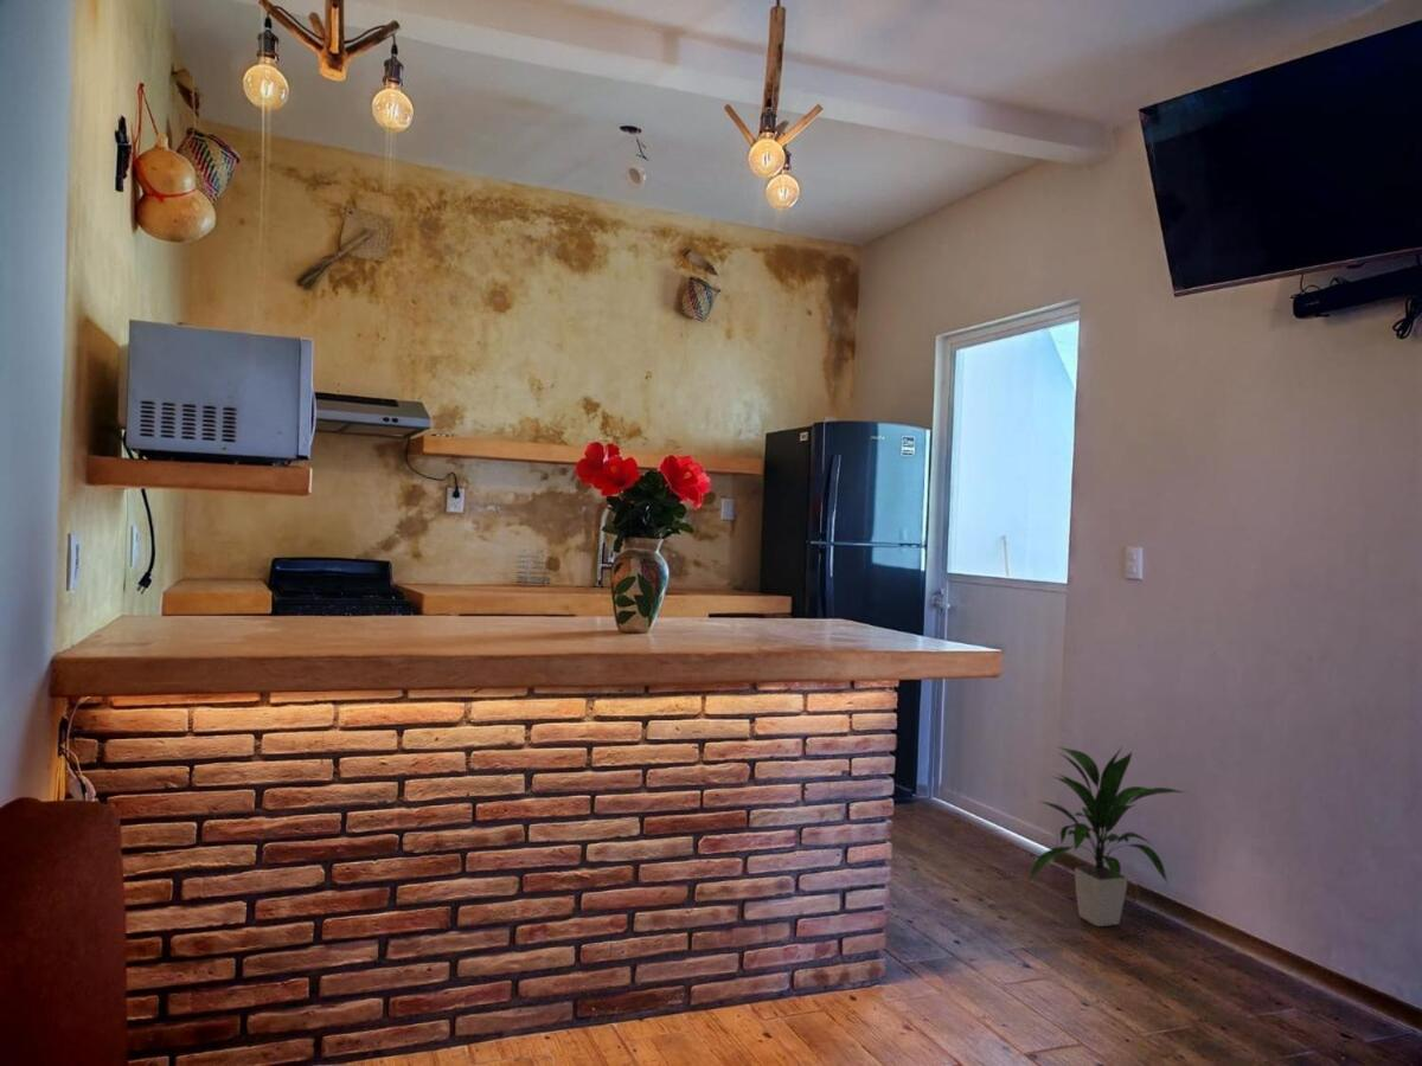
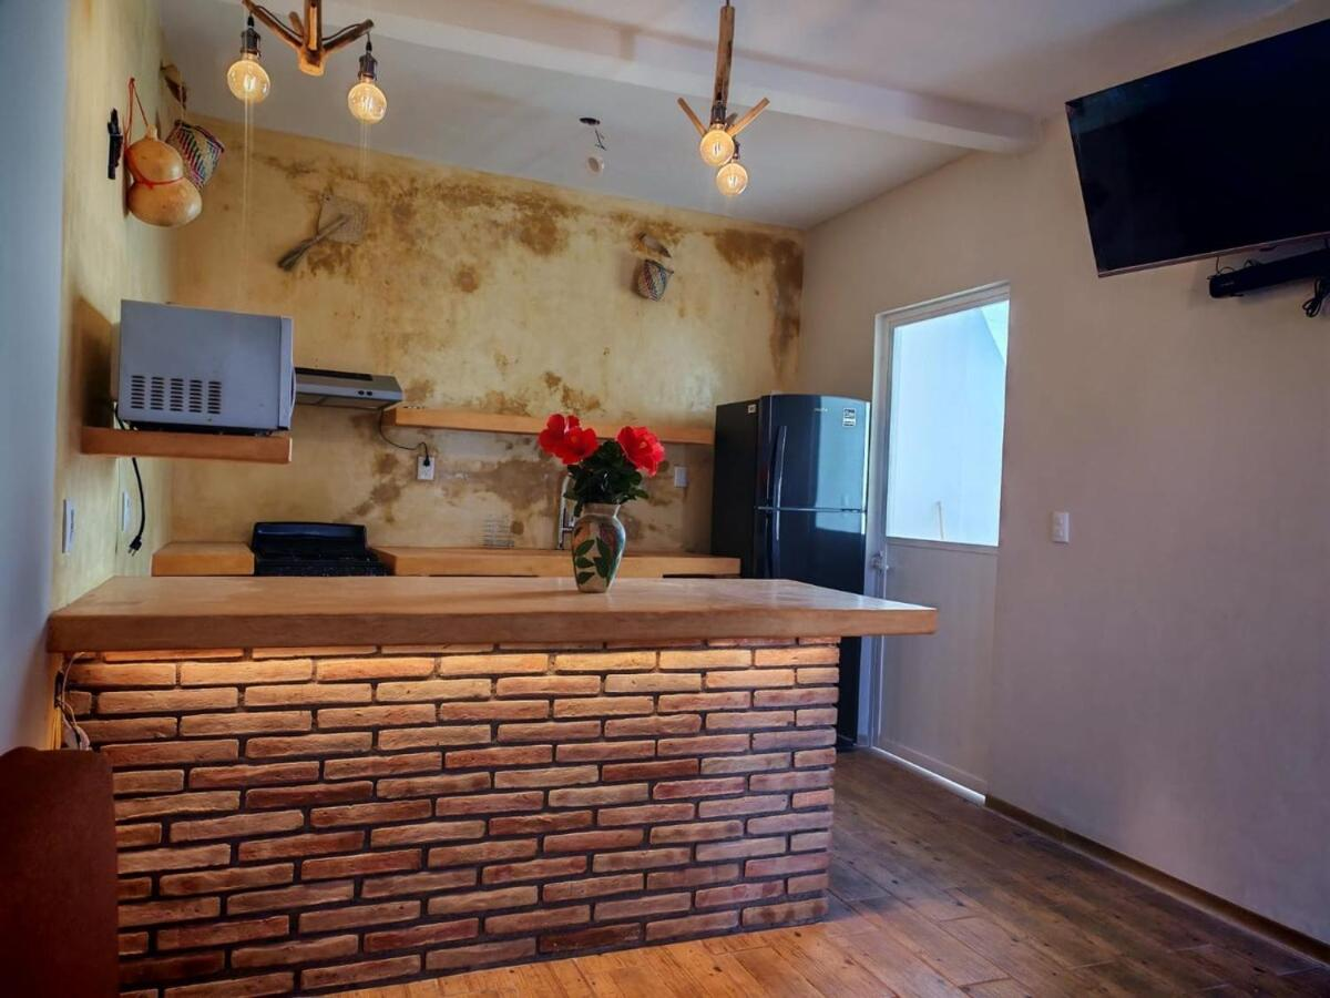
- indoor plant (1095, 829)
